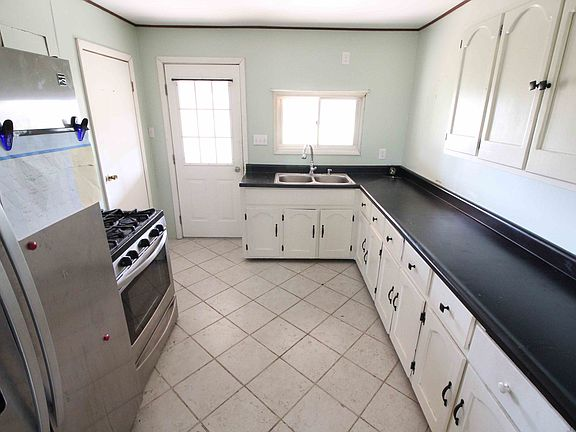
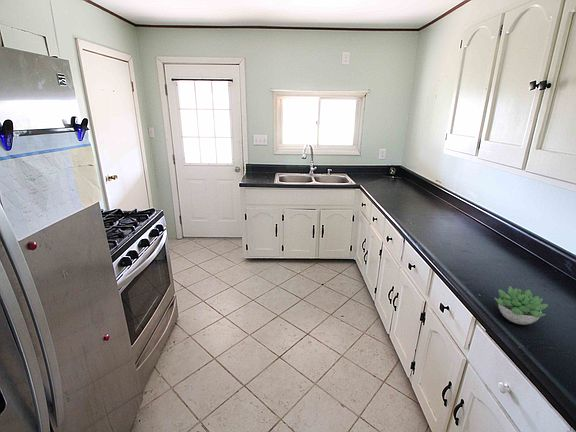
+ succulent plant (519, 306)
